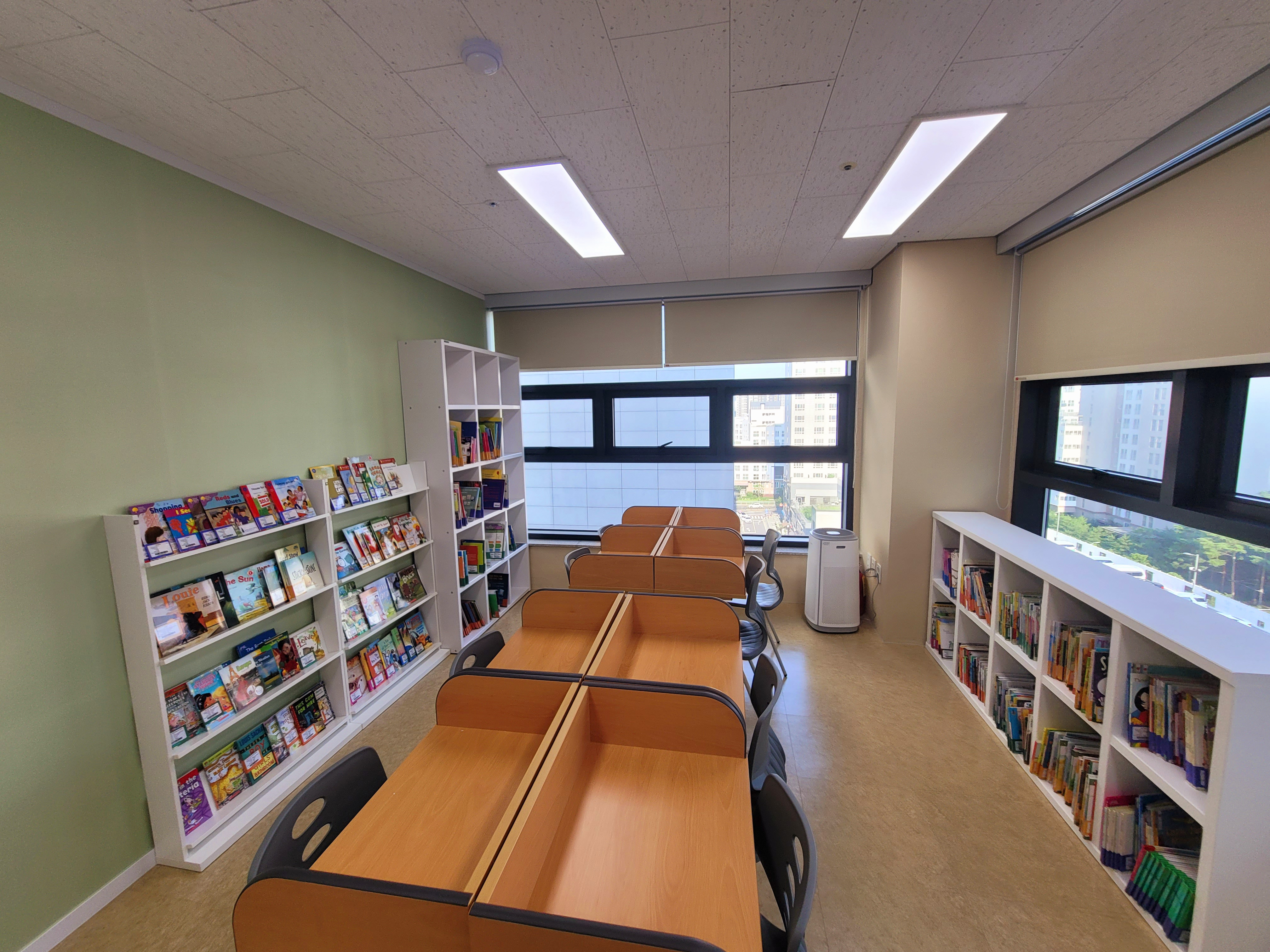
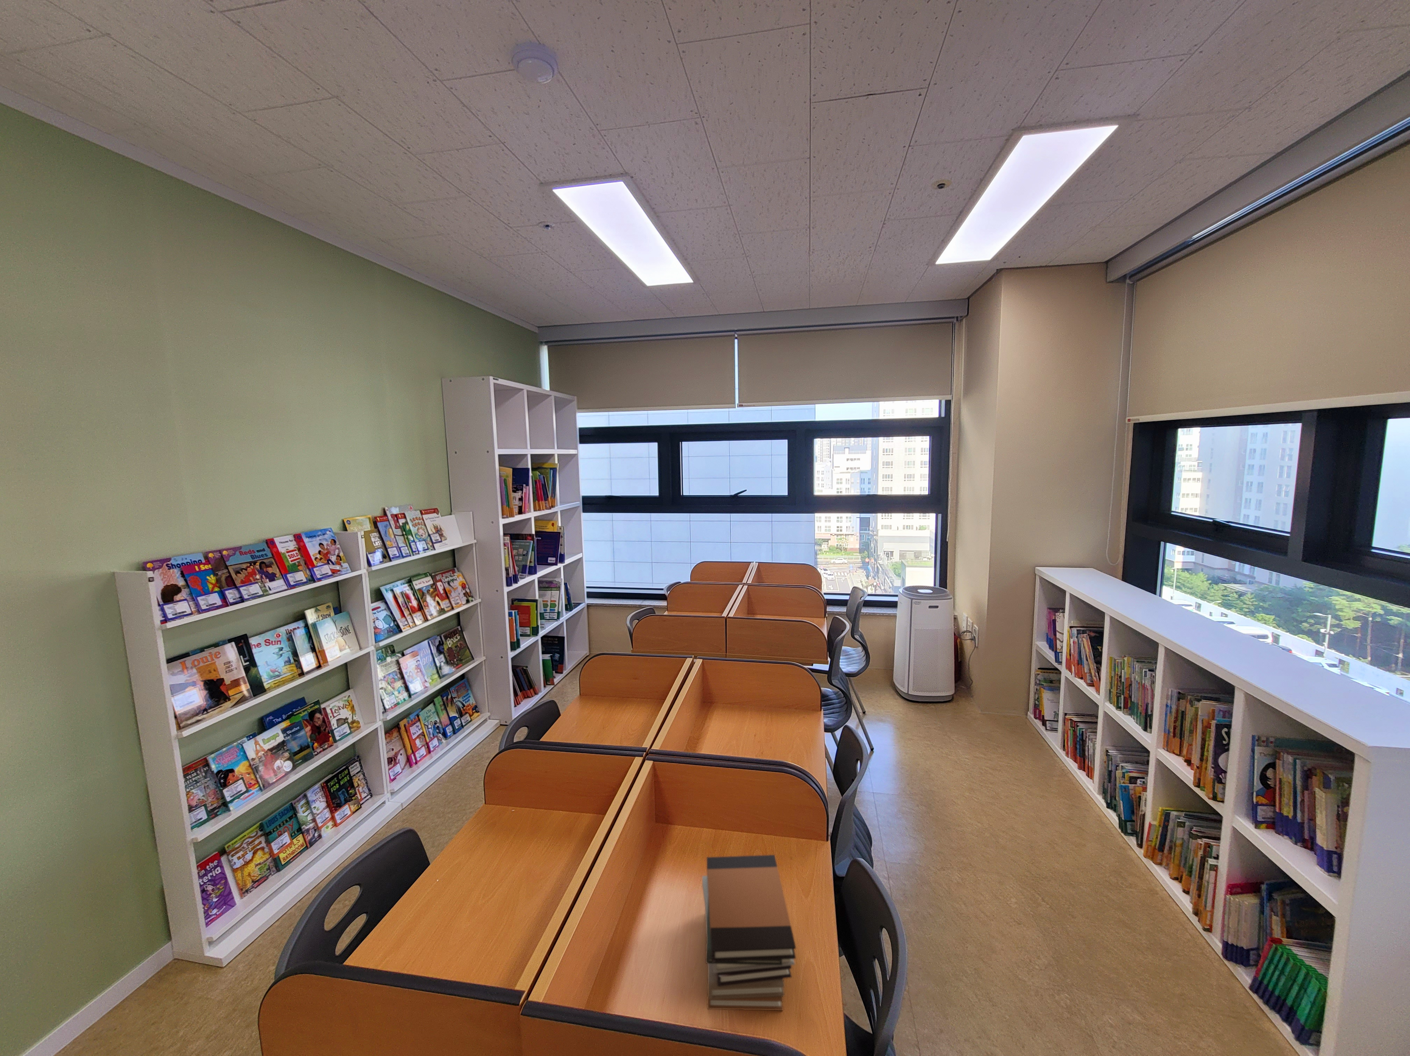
+ book stack (745, 925)
